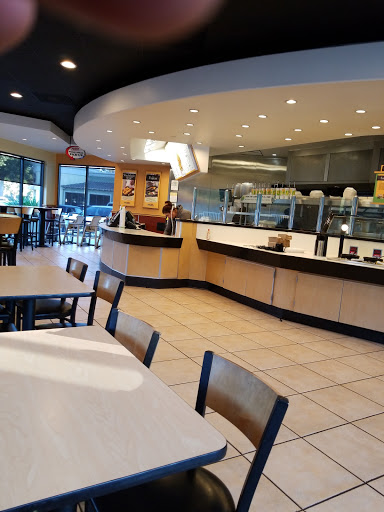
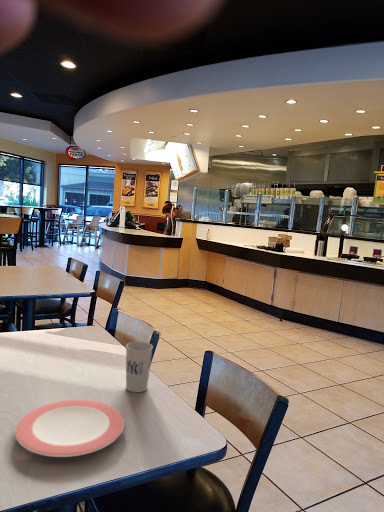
+ plate (71, 427)
+ cup (138, 366)
